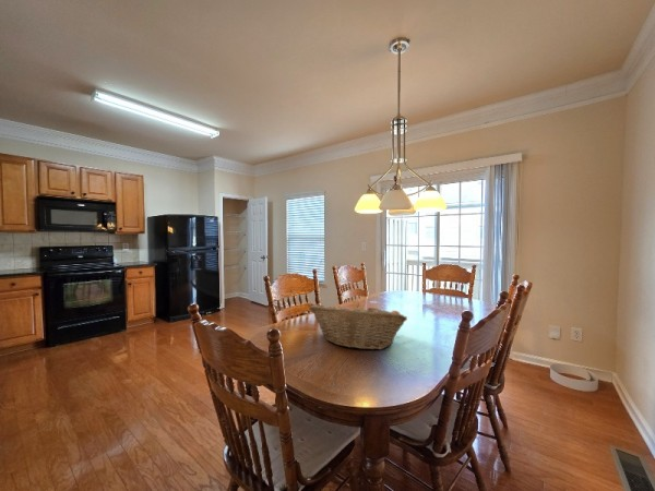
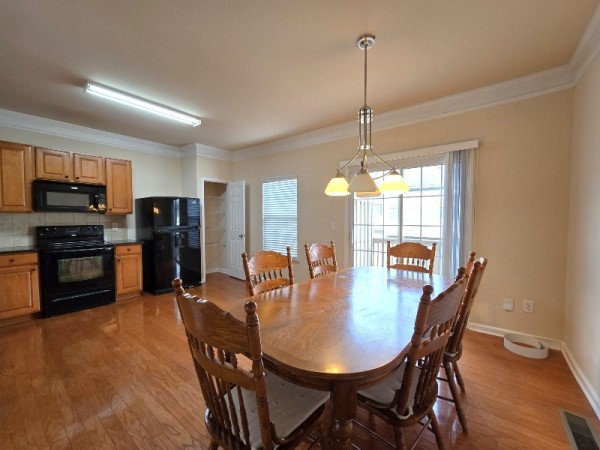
- fruit basket (356, 320)
